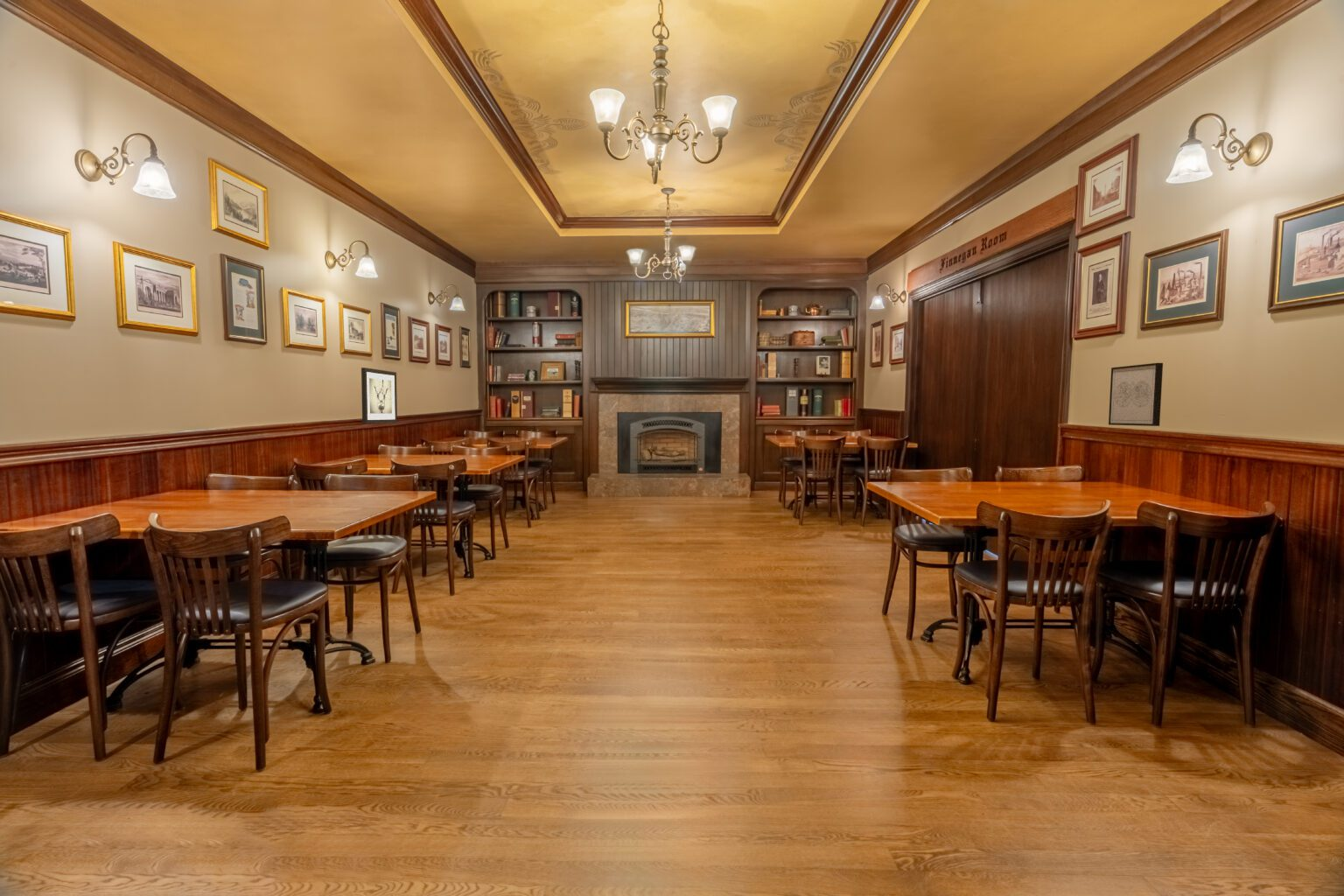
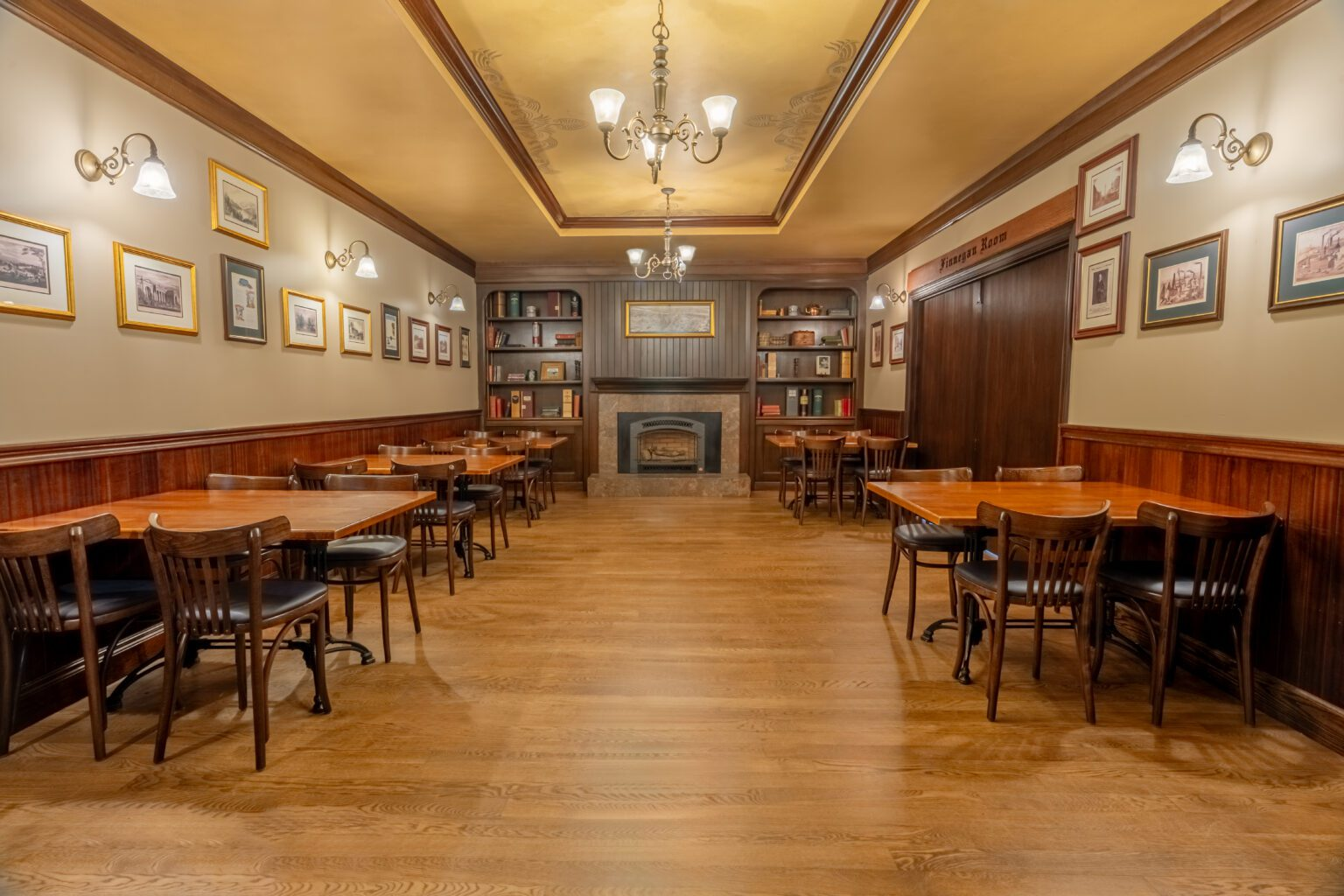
- wall art (1134, 396)
- wall art (380, 396)
